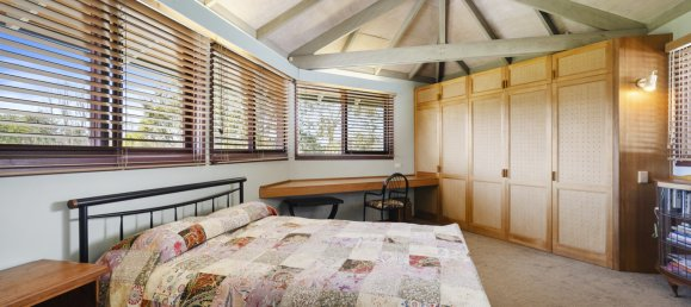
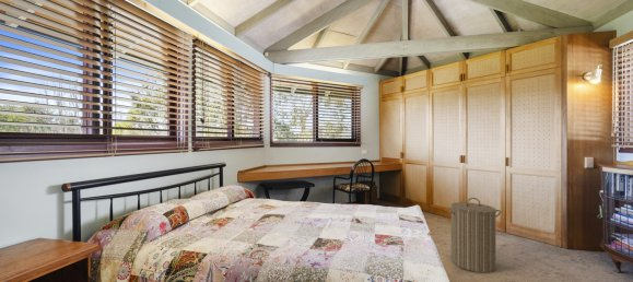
+ laundry hamper (472, 231)
